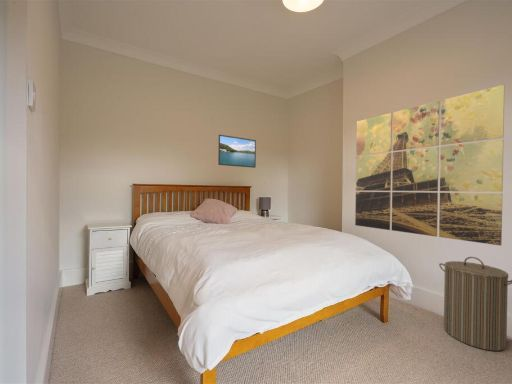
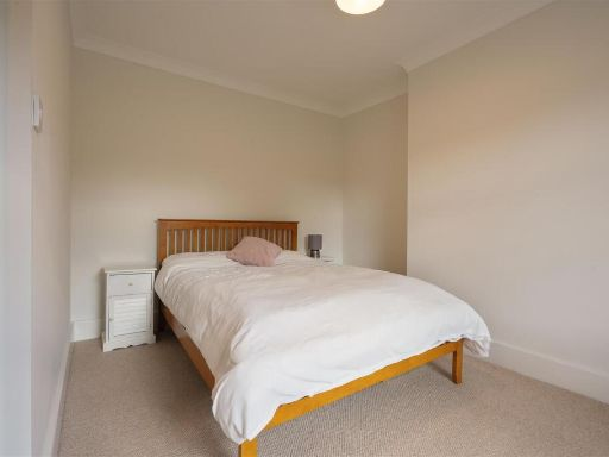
- wall art (413, 170)
- laundry hamper (474, 296)
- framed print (238, 151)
